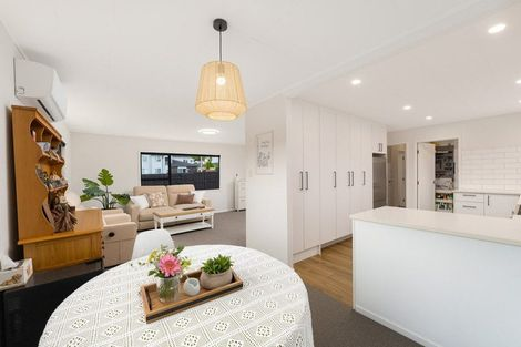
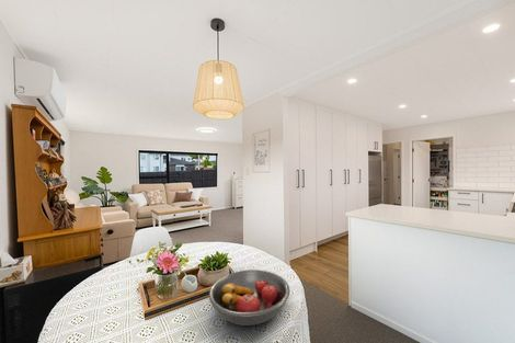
+ fruit bowl (250, 296)
